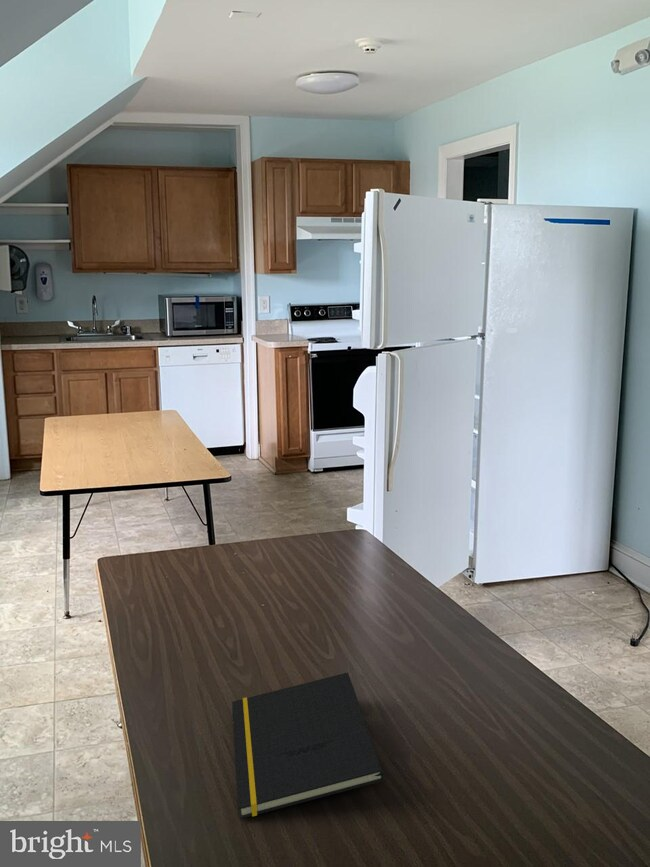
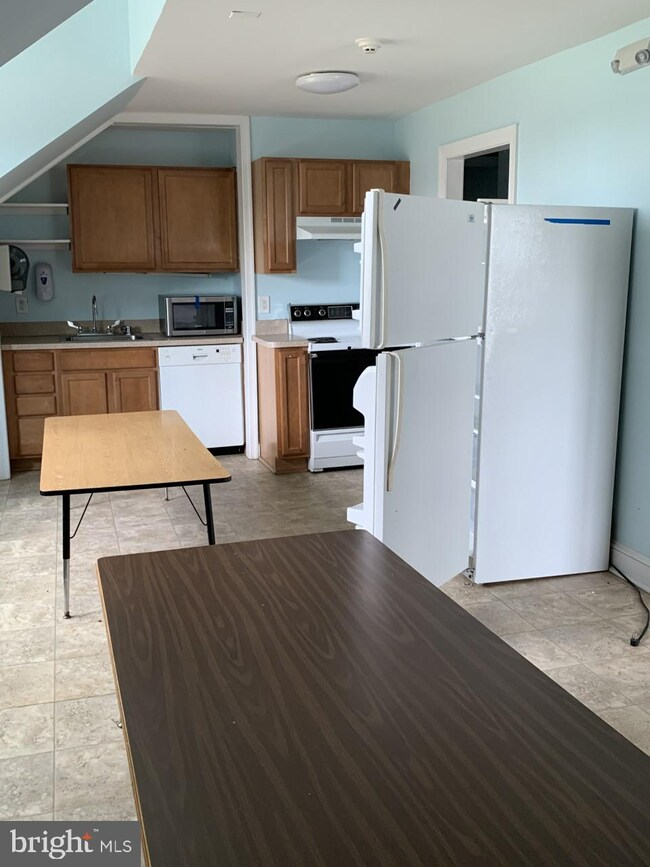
- notepad (300, 737)
